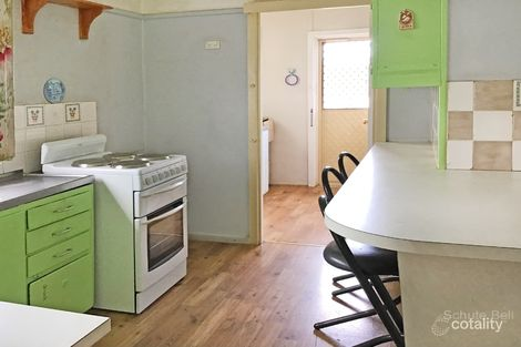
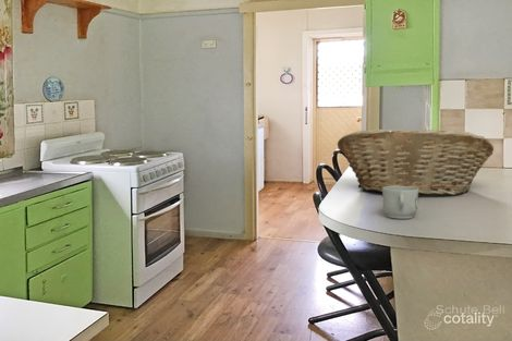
+ fruit basket (411, 159)
+ mug (400, 203)
